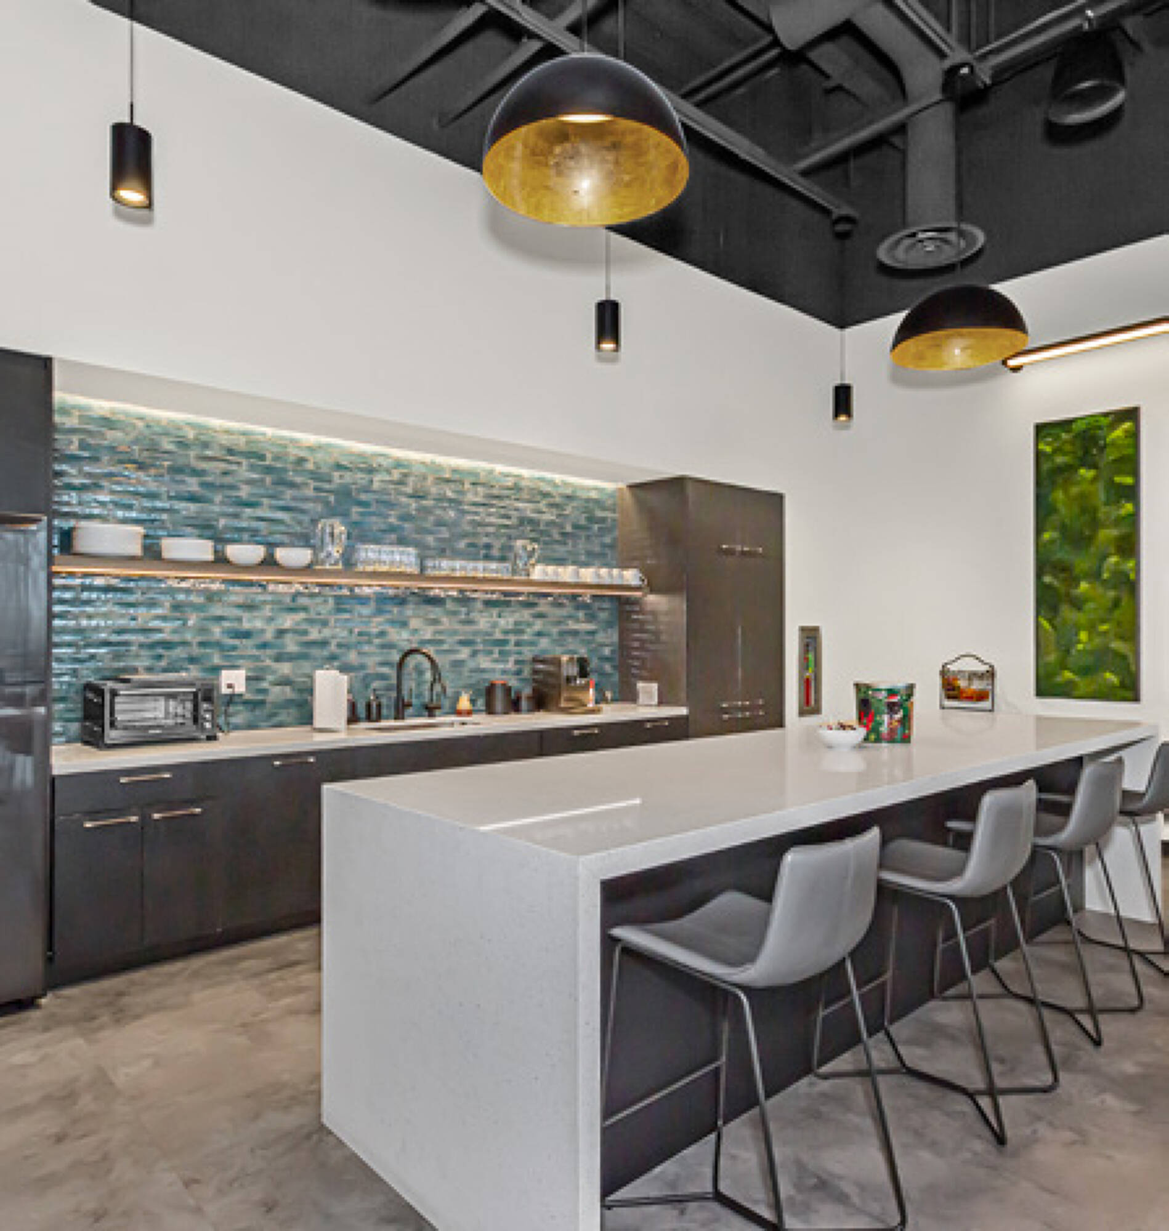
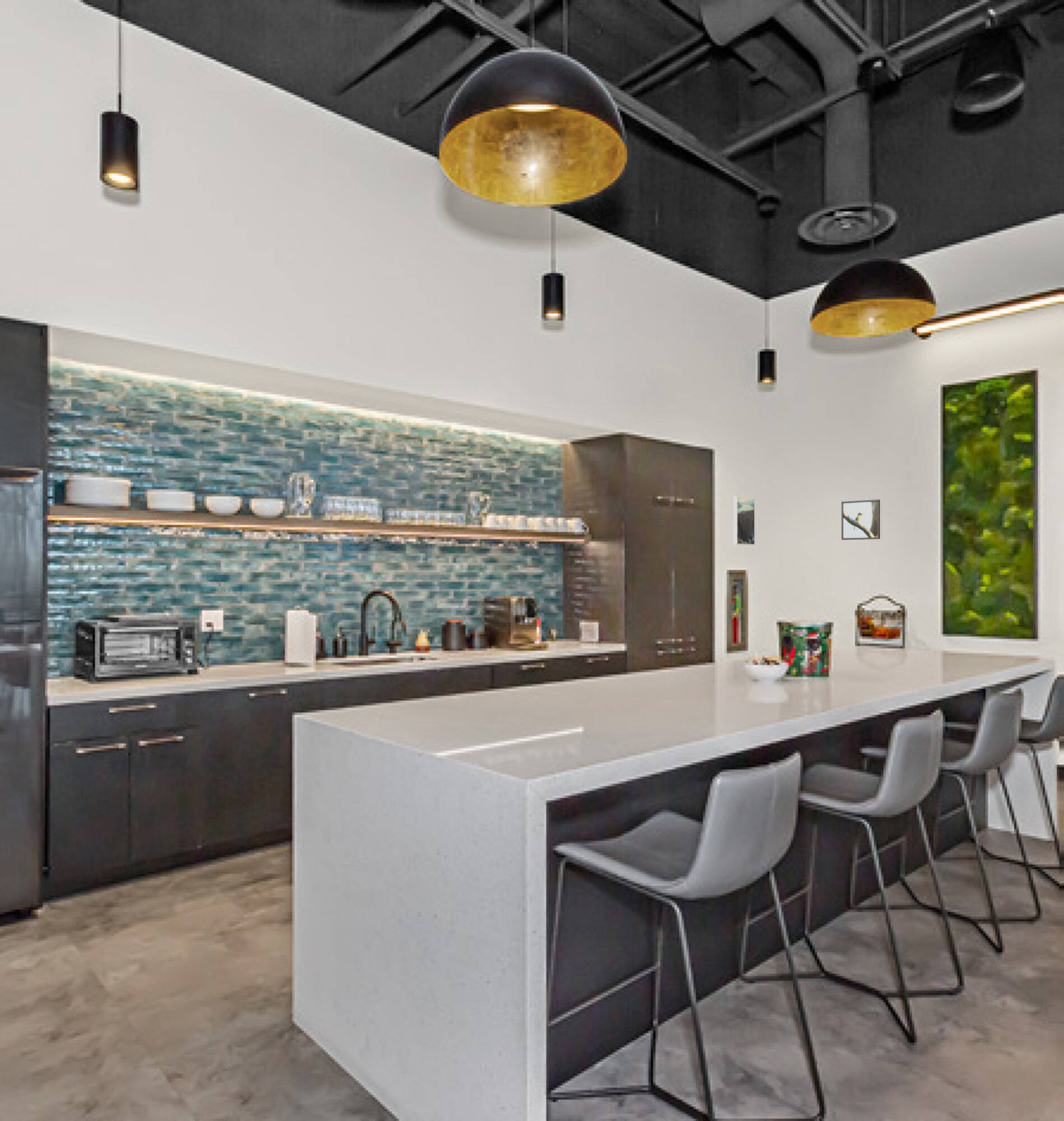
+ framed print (744, 521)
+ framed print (860, 520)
